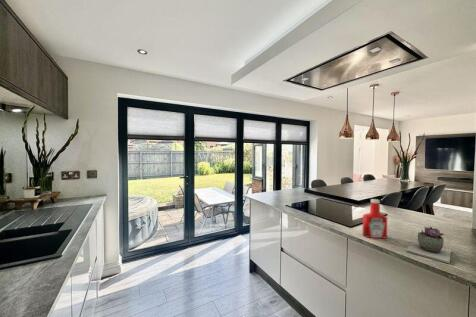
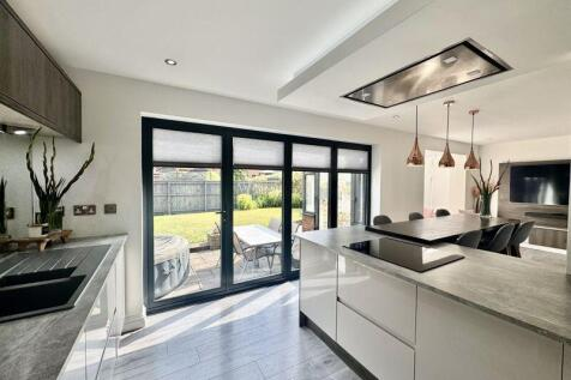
- succulent plant (428, 239)
- soap bottle (374, 218)
